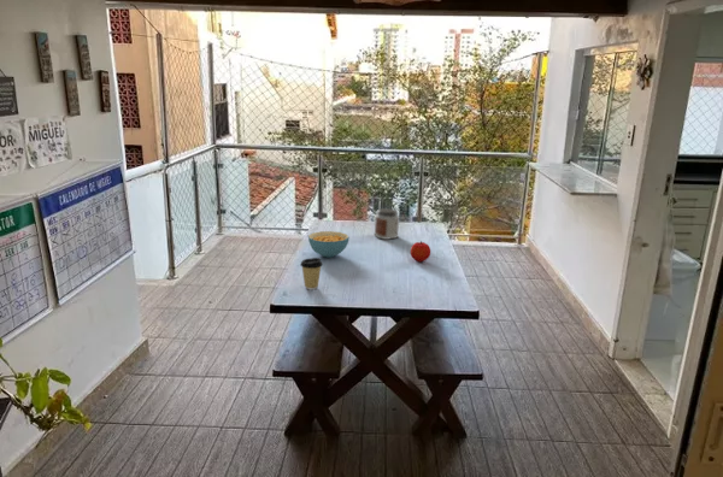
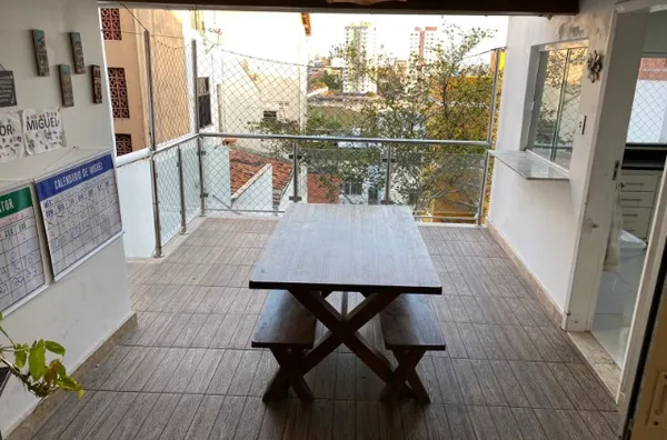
- cereal bowl (328, 246)
- coffee cup (311, 273)
- jar (386, 223)
- fruit (421, 251)
